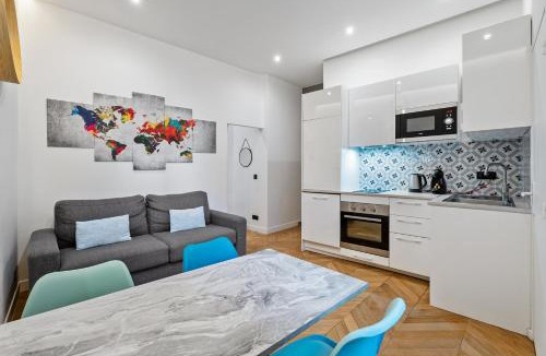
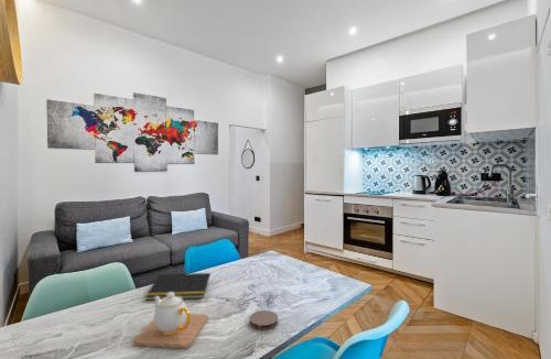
+ teapot (173, 309)
+ notepad (180, 285)
+ coaster (263, 319)
